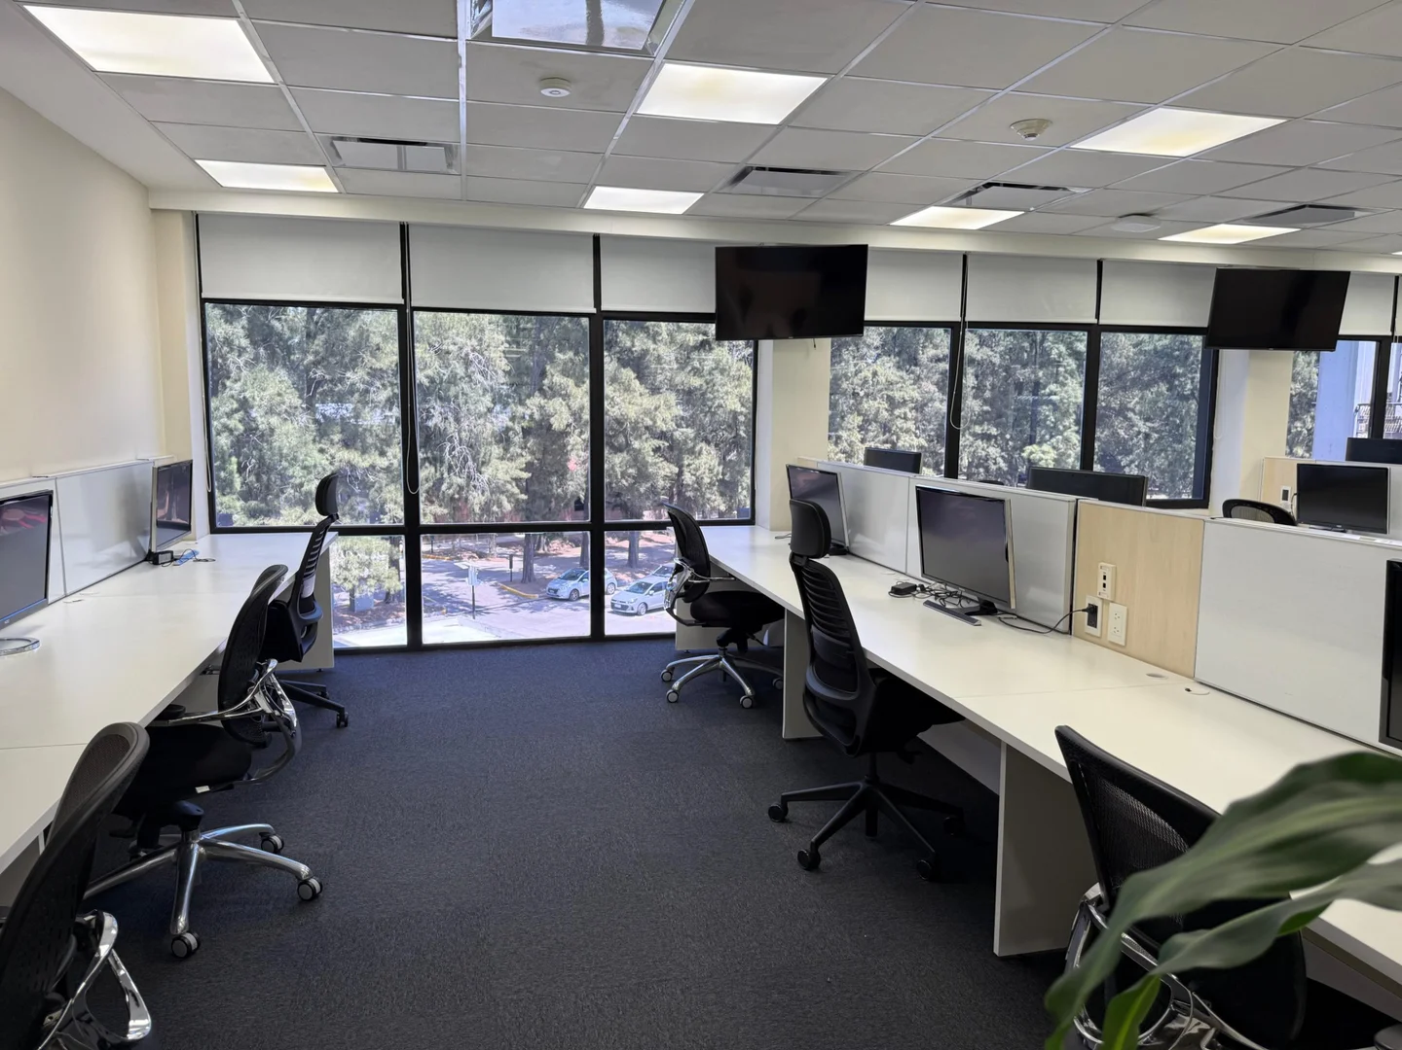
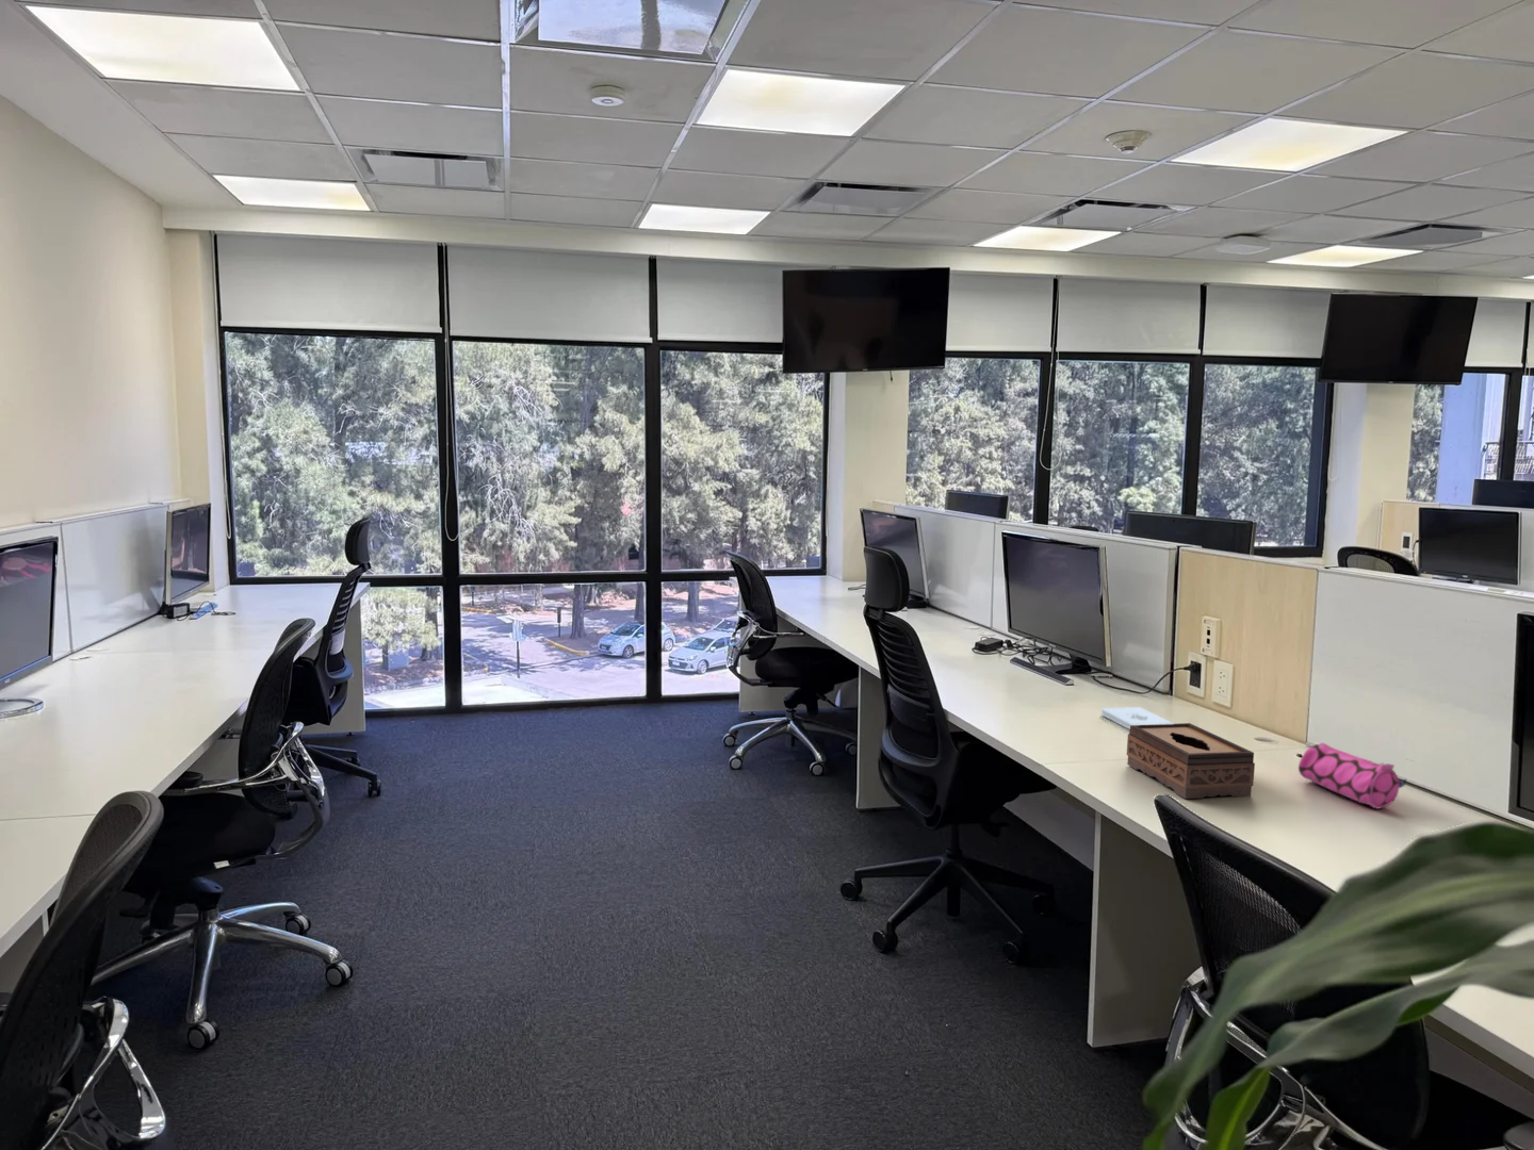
+ tissue box (1186, 759)
+ notepad (1138, 720)
+ pencil case (1348, 772)
